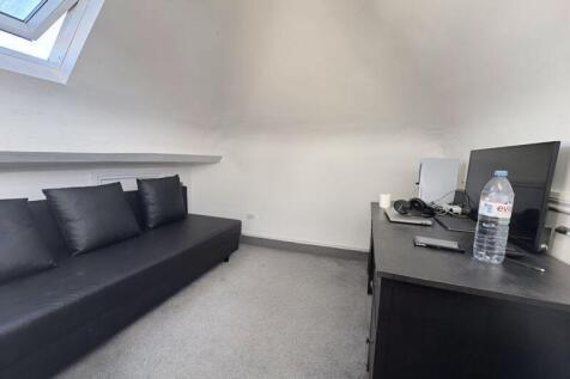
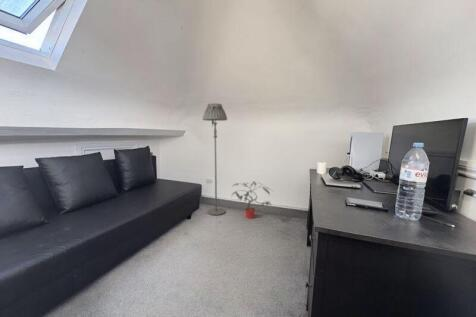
+ floor lamp (215, 159)
+ potted plant (251, 200)
